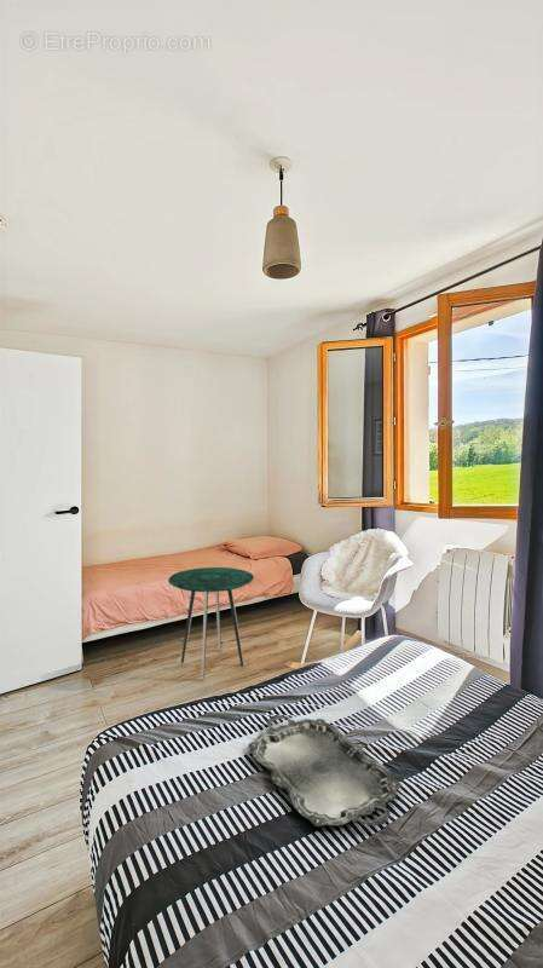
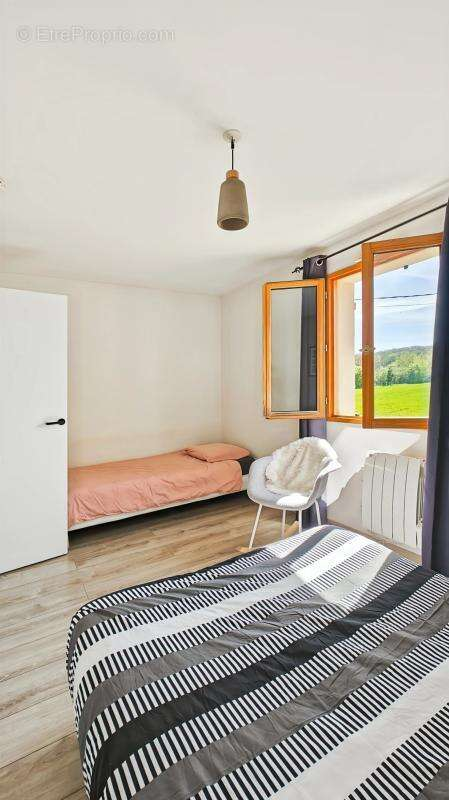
- side table (216, 620)
- serving tray (319, 764)
